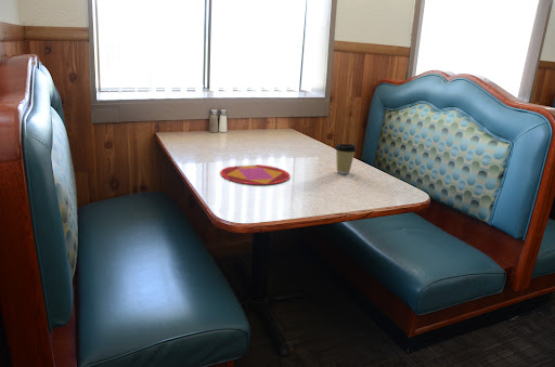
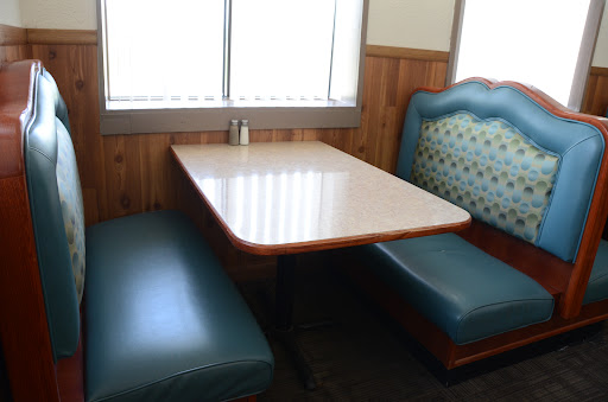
- plate (255, 173)
- coffee cup (344, 158)
